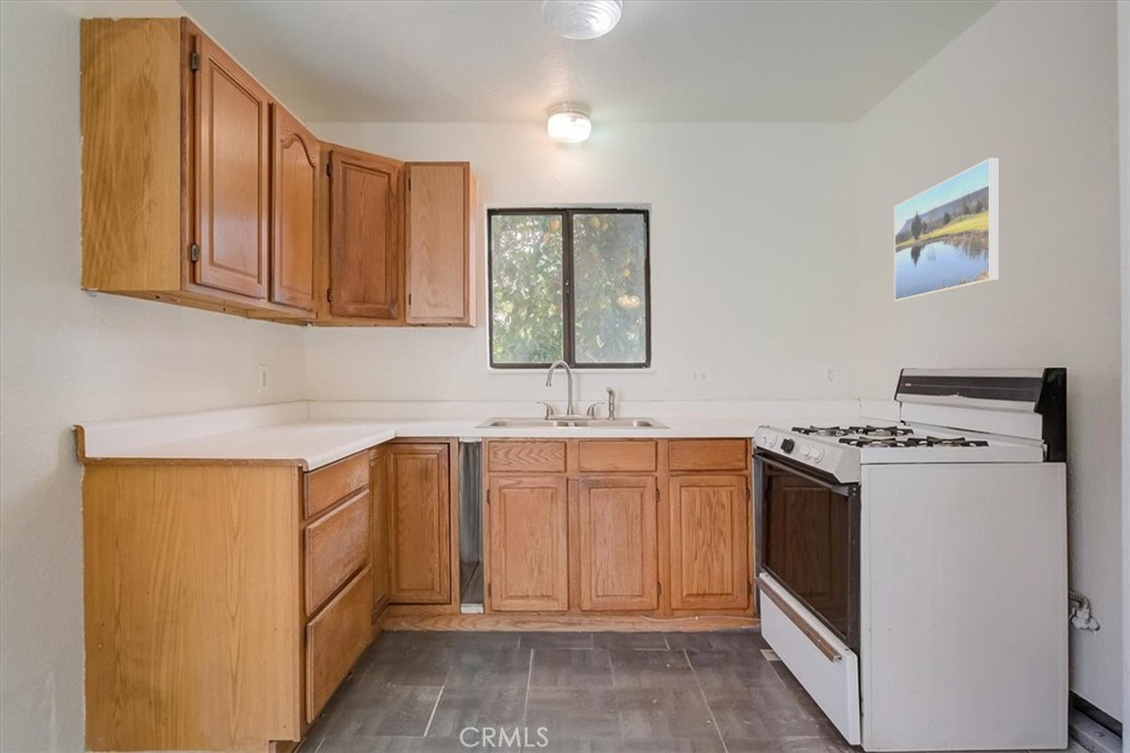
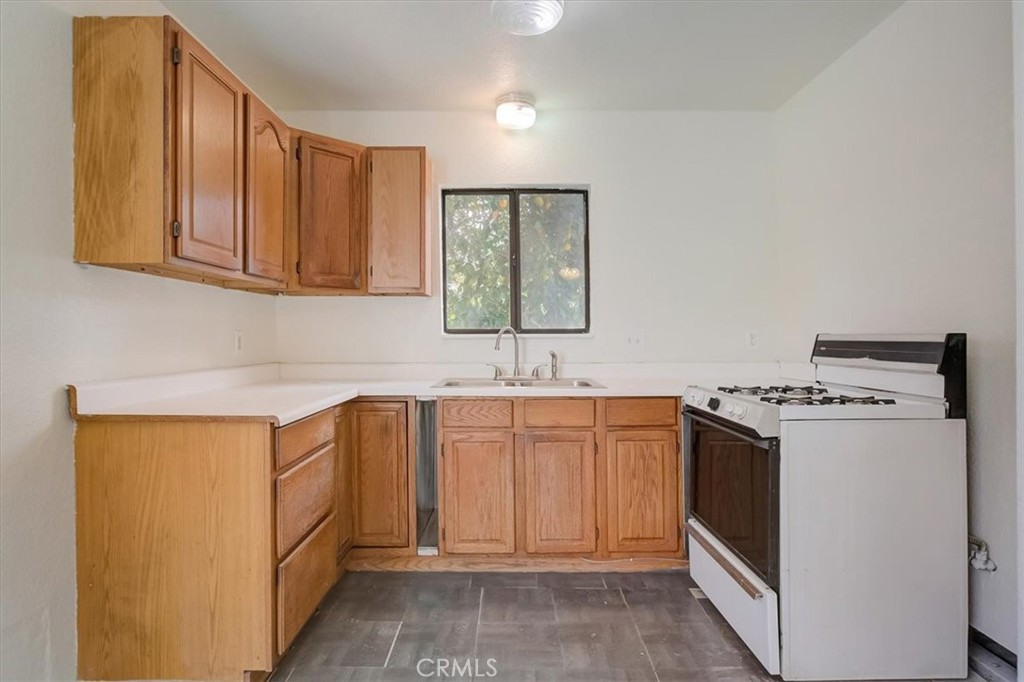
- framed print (939, 238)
